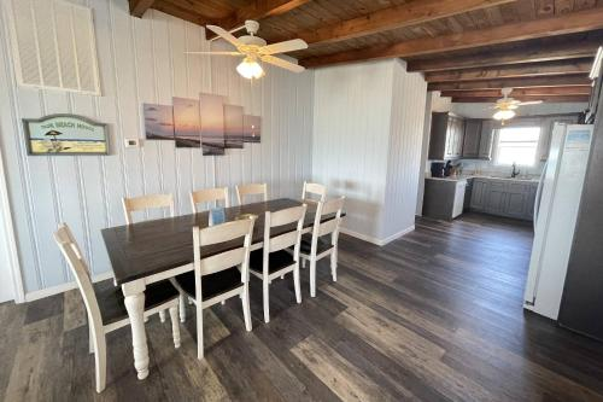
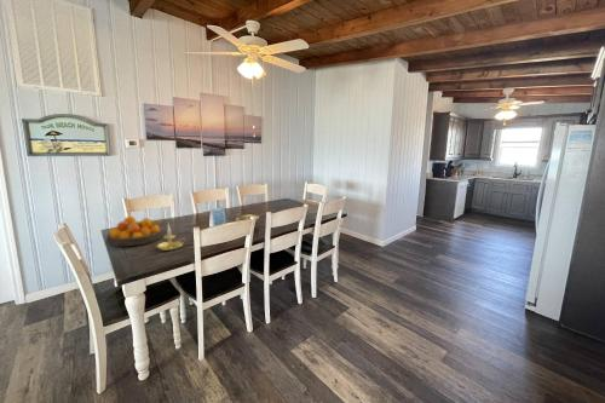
+ fruit bowl (134, 228)
+ candle holder (171, 235)
